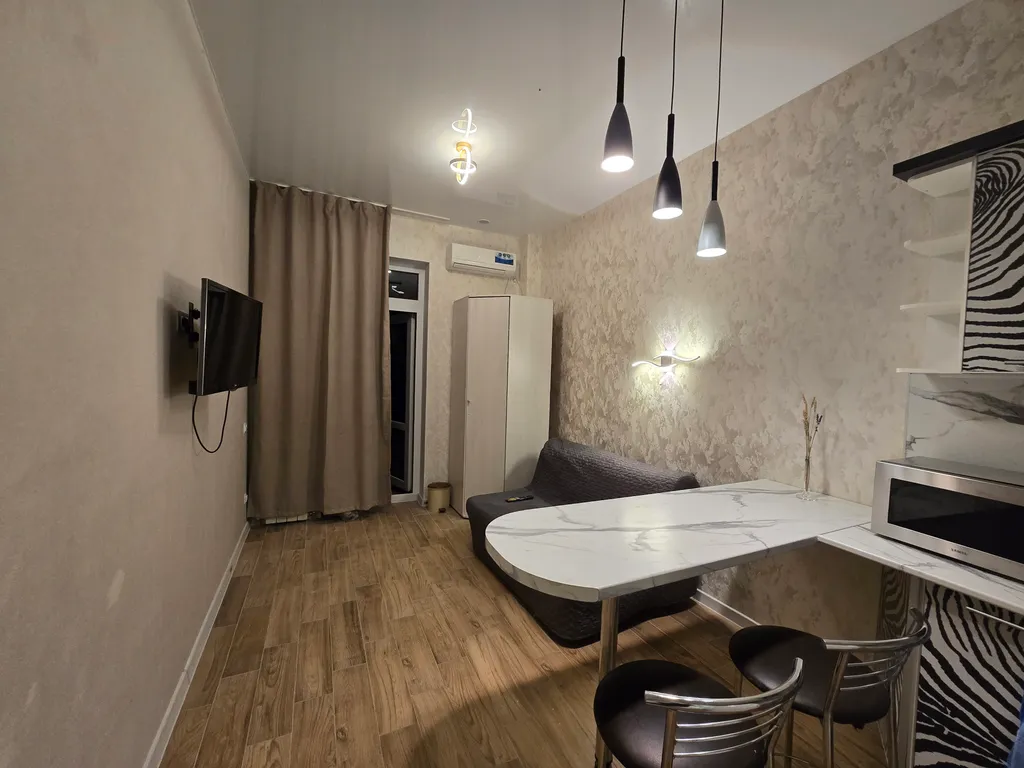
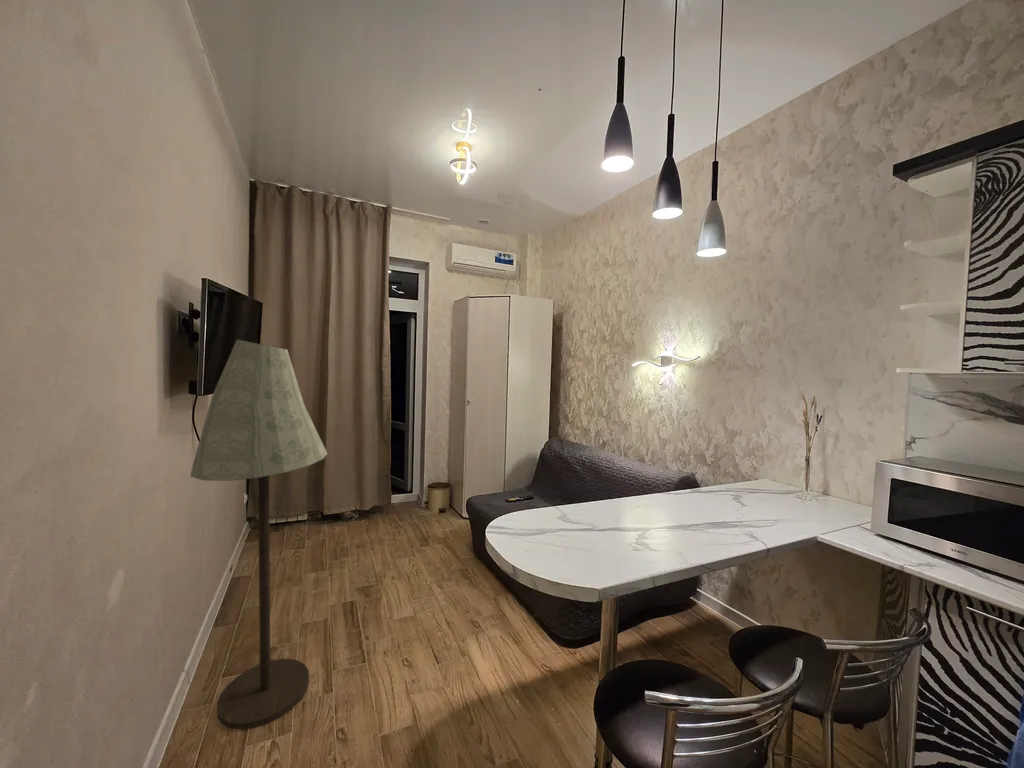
+ floor lamp (264, 522)
